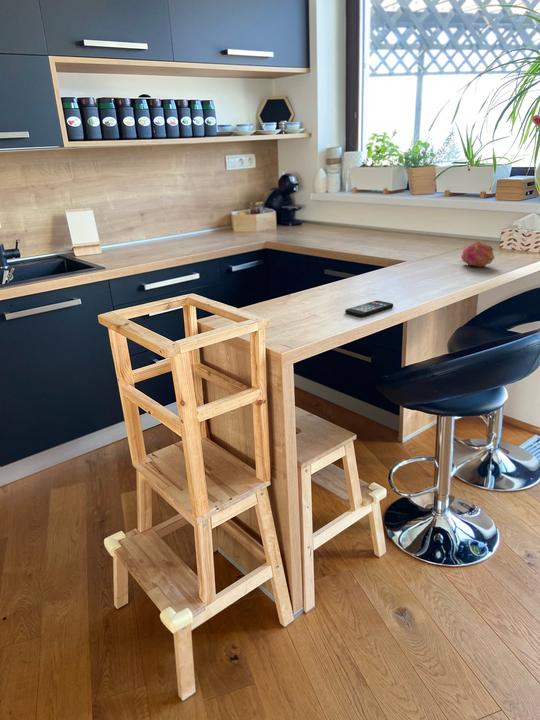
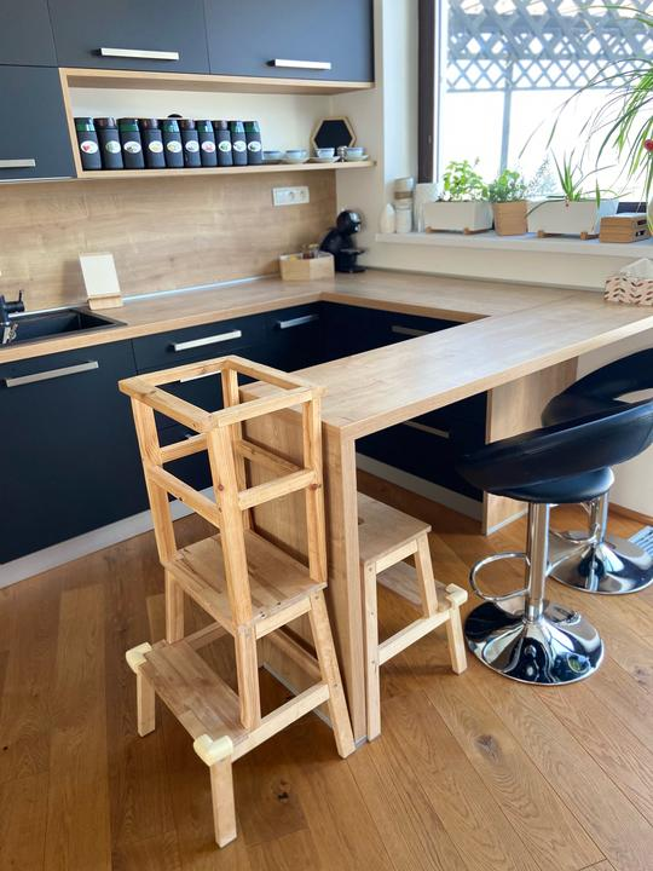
- fruit (477, 253)
- smartphone (369, 308)
